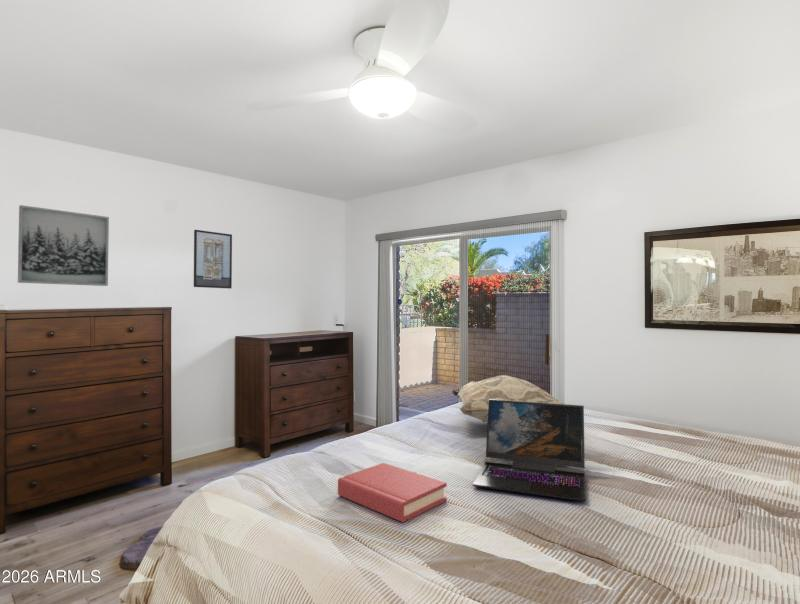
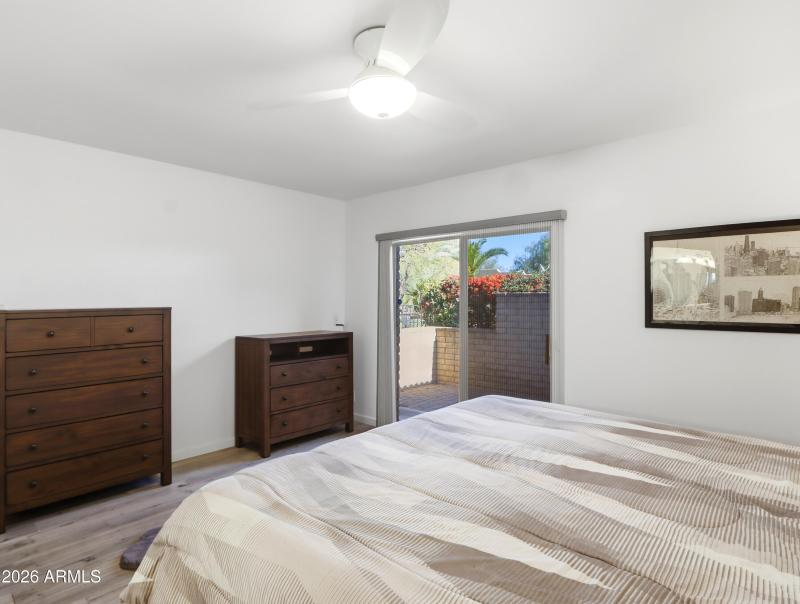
- decorative pillow (504, 399)
- hardback book (391, 489)
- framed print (213, 259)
- wall art (65, 248)
- laptop (531, 445)
